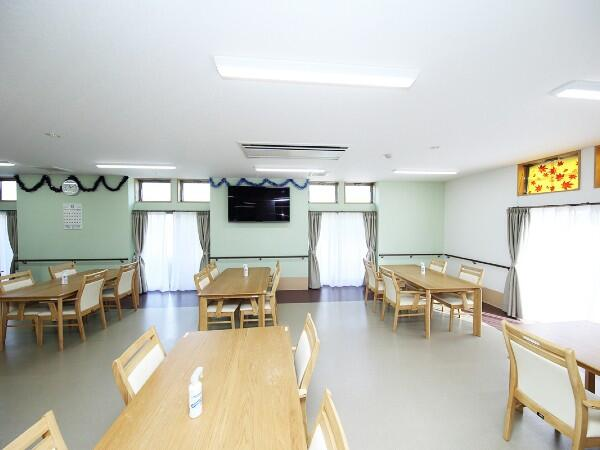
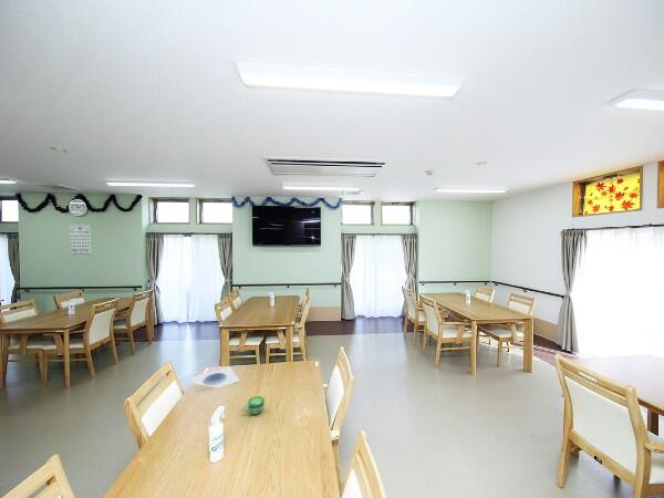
+ cup (253, 407)
+ plate (215, 377)
